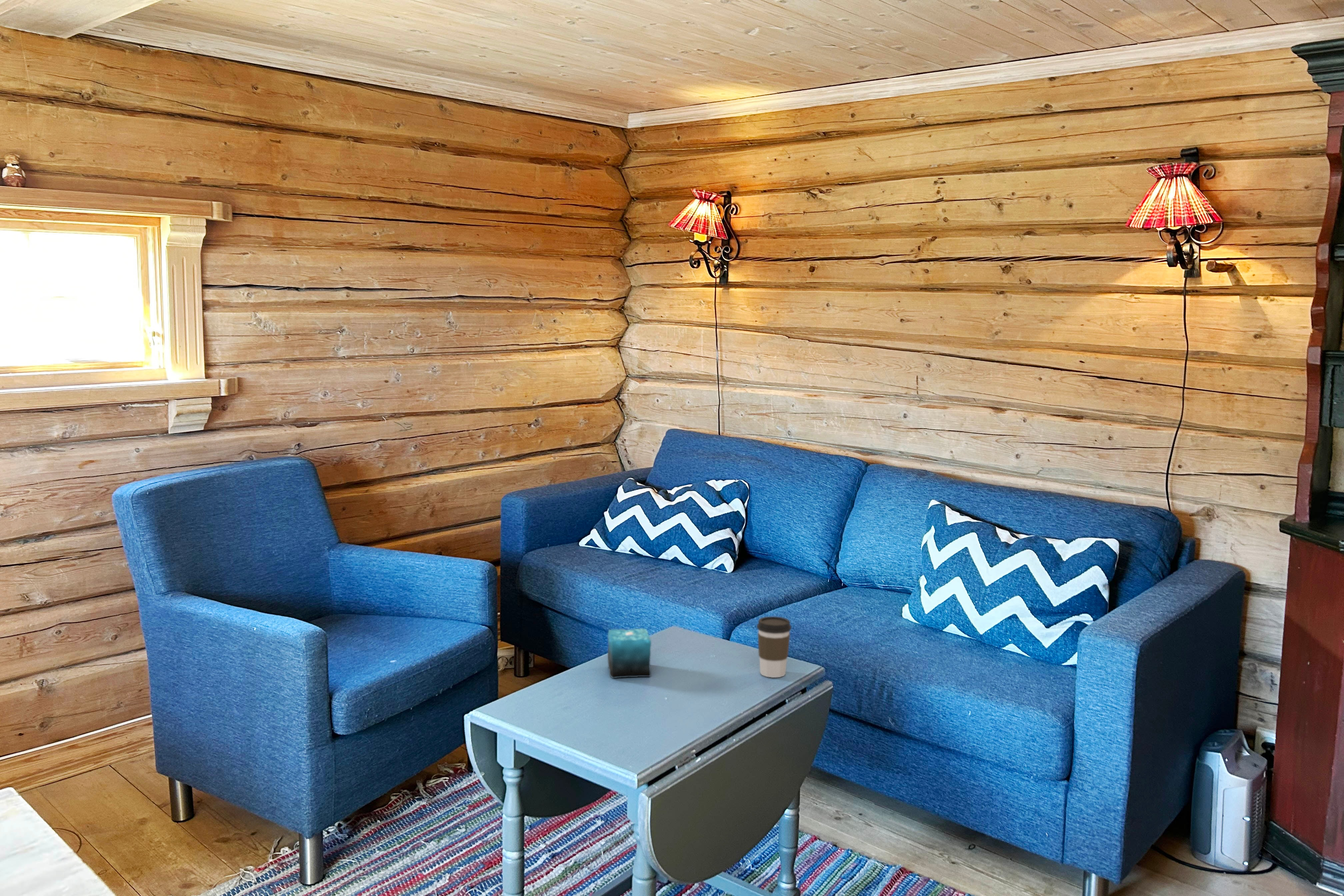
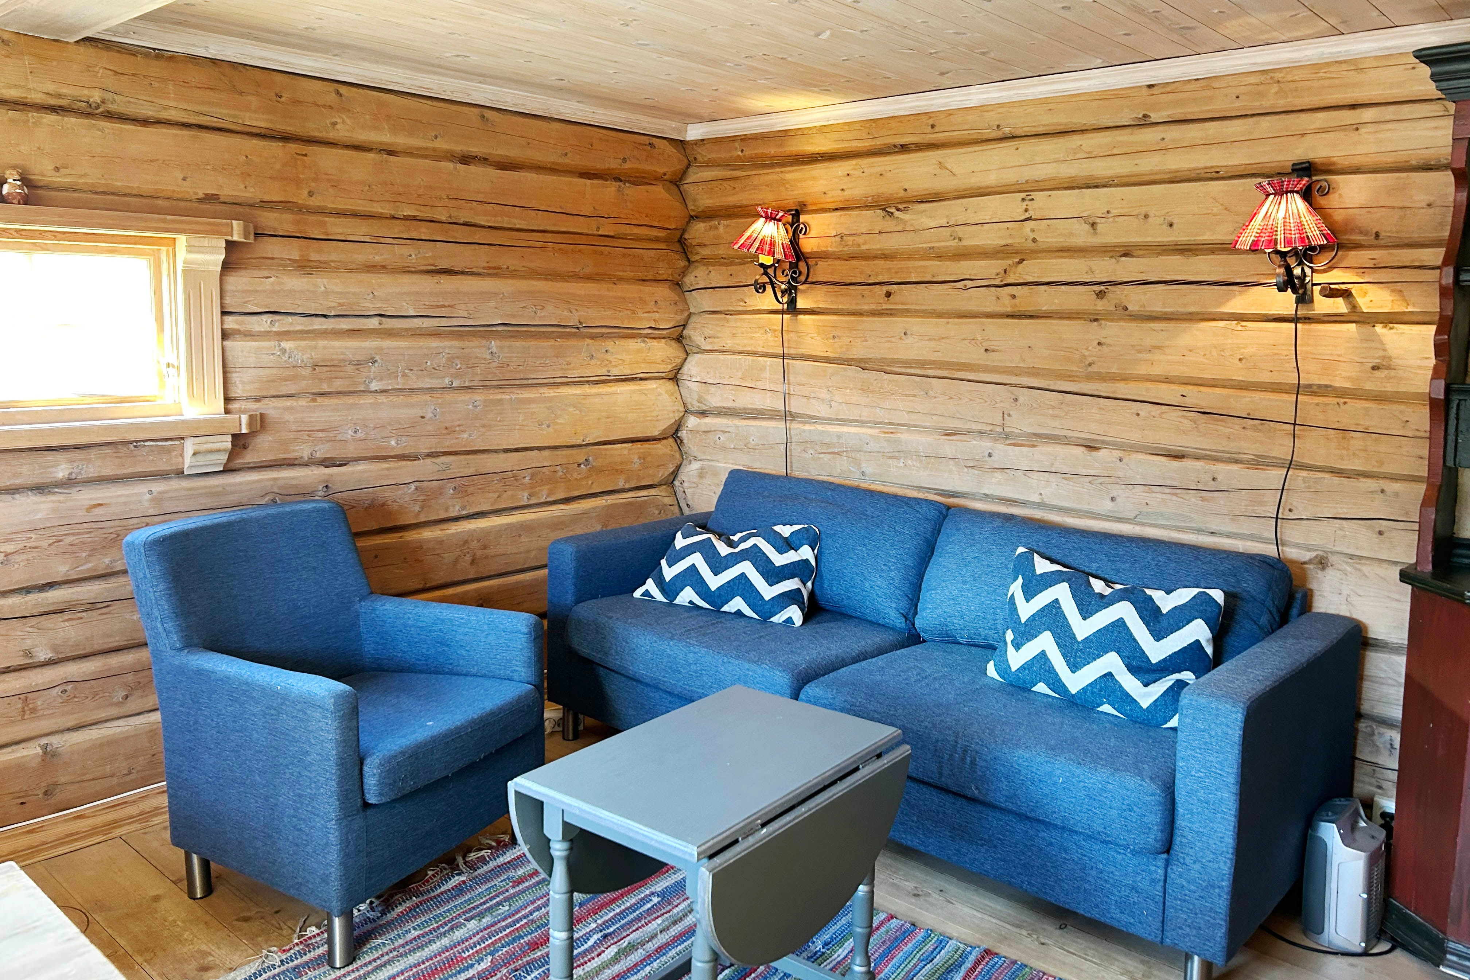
- coffee cup (773, 647)
- candle (629, 645)
